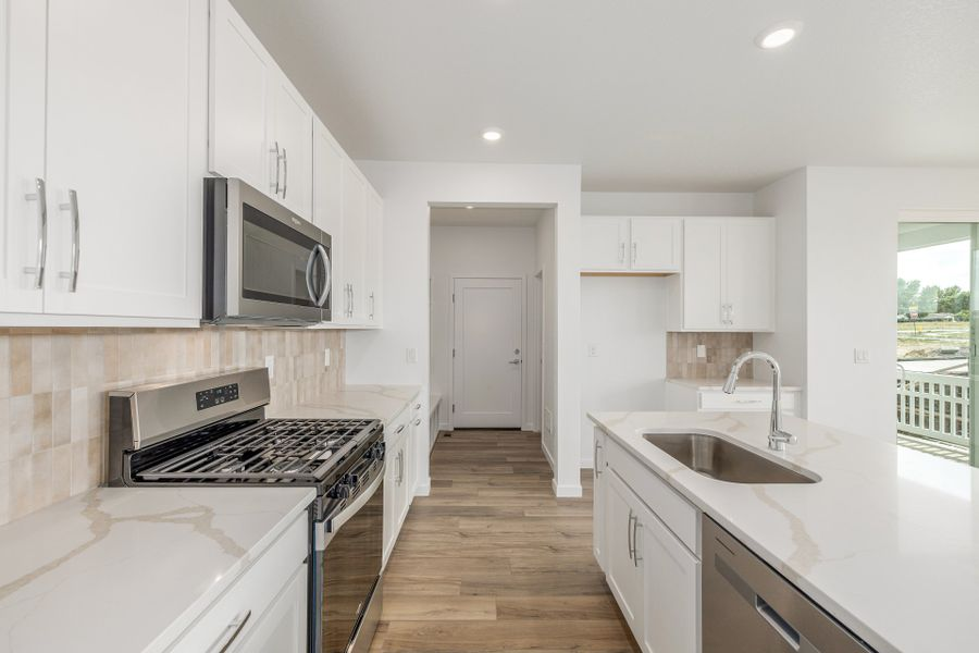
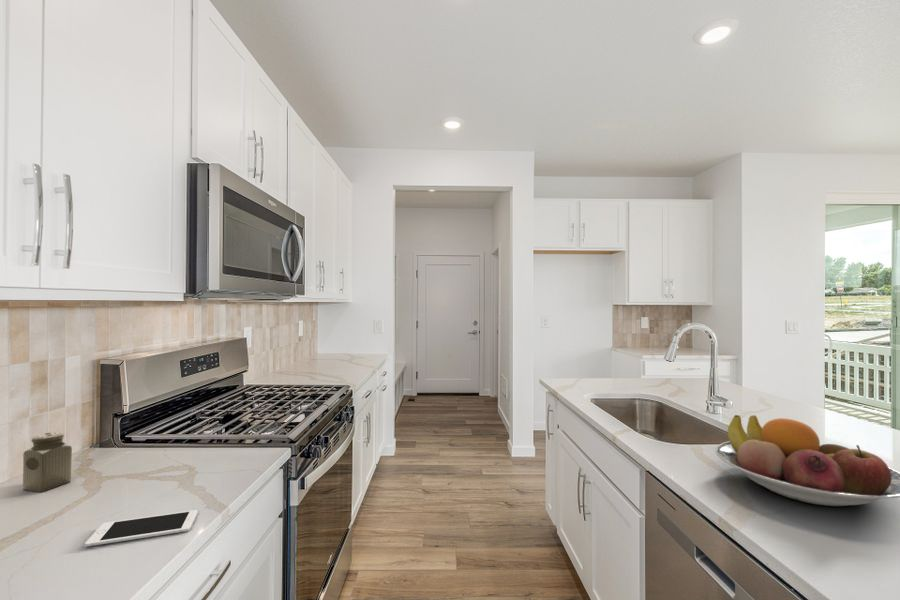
+ salt shaker (47, 459)
+ cell phone (145, 527)
+ fruit bowl (804, 457)
